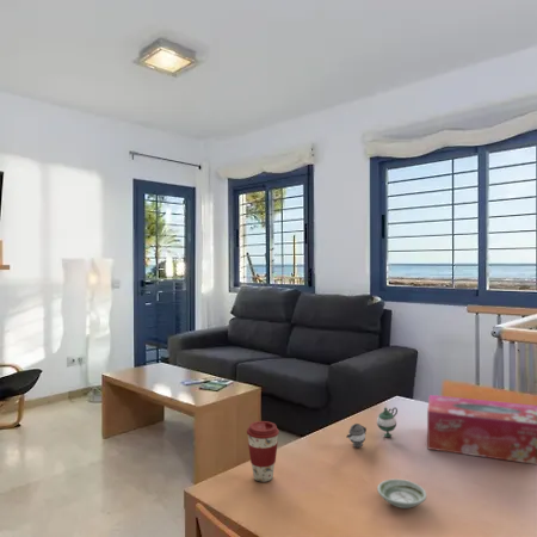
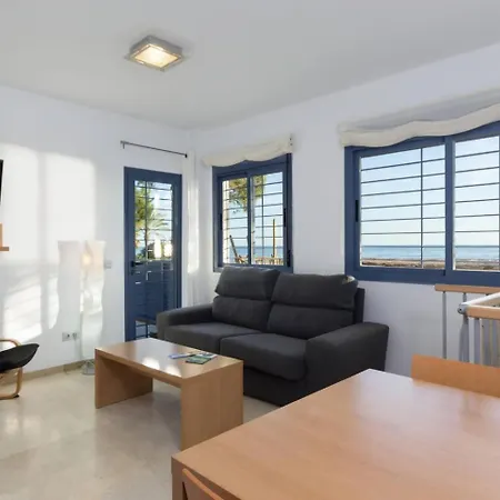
- coffee cup (263, 451)
- saucer (401, 495)
- teapot (377, 424)
- tissue box (486, 427)
